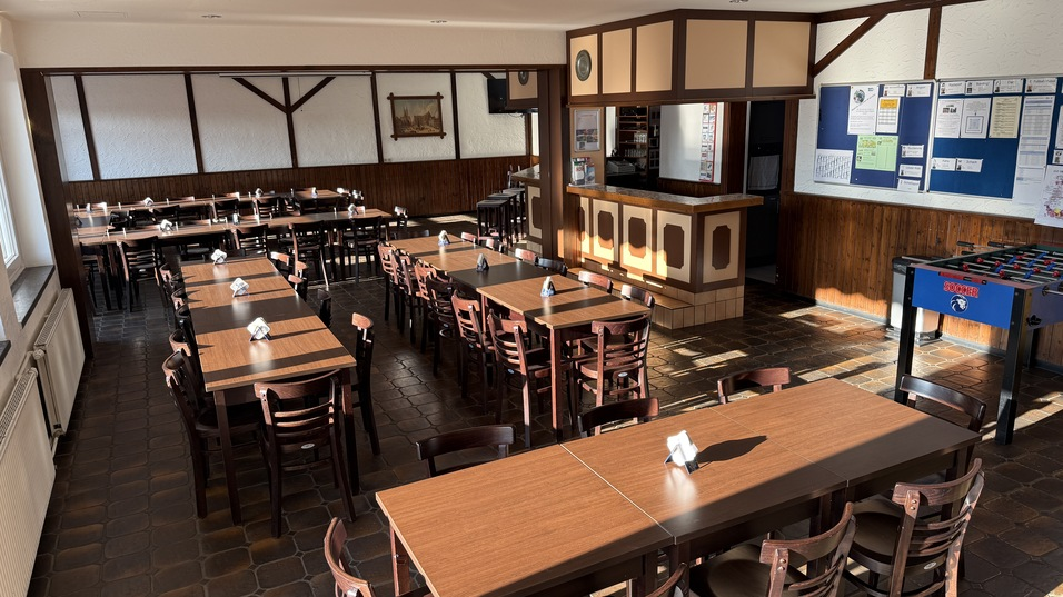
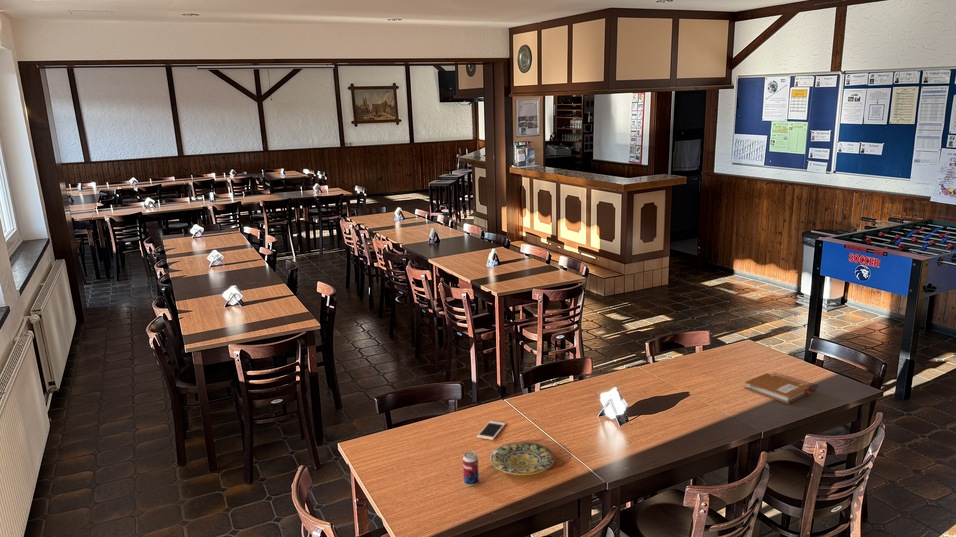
+ notebook (778, 387)
+ plate (522, 460)
+ beverage can (470, 468)
+ cell phone (491, 430)
